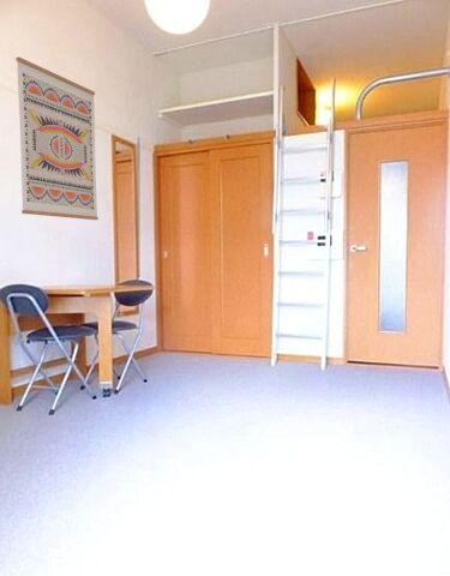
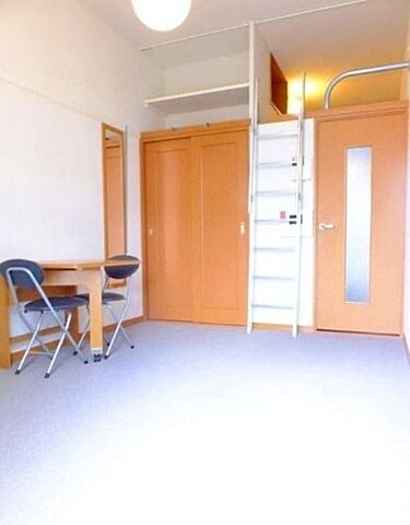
- wall art (61, 146)
